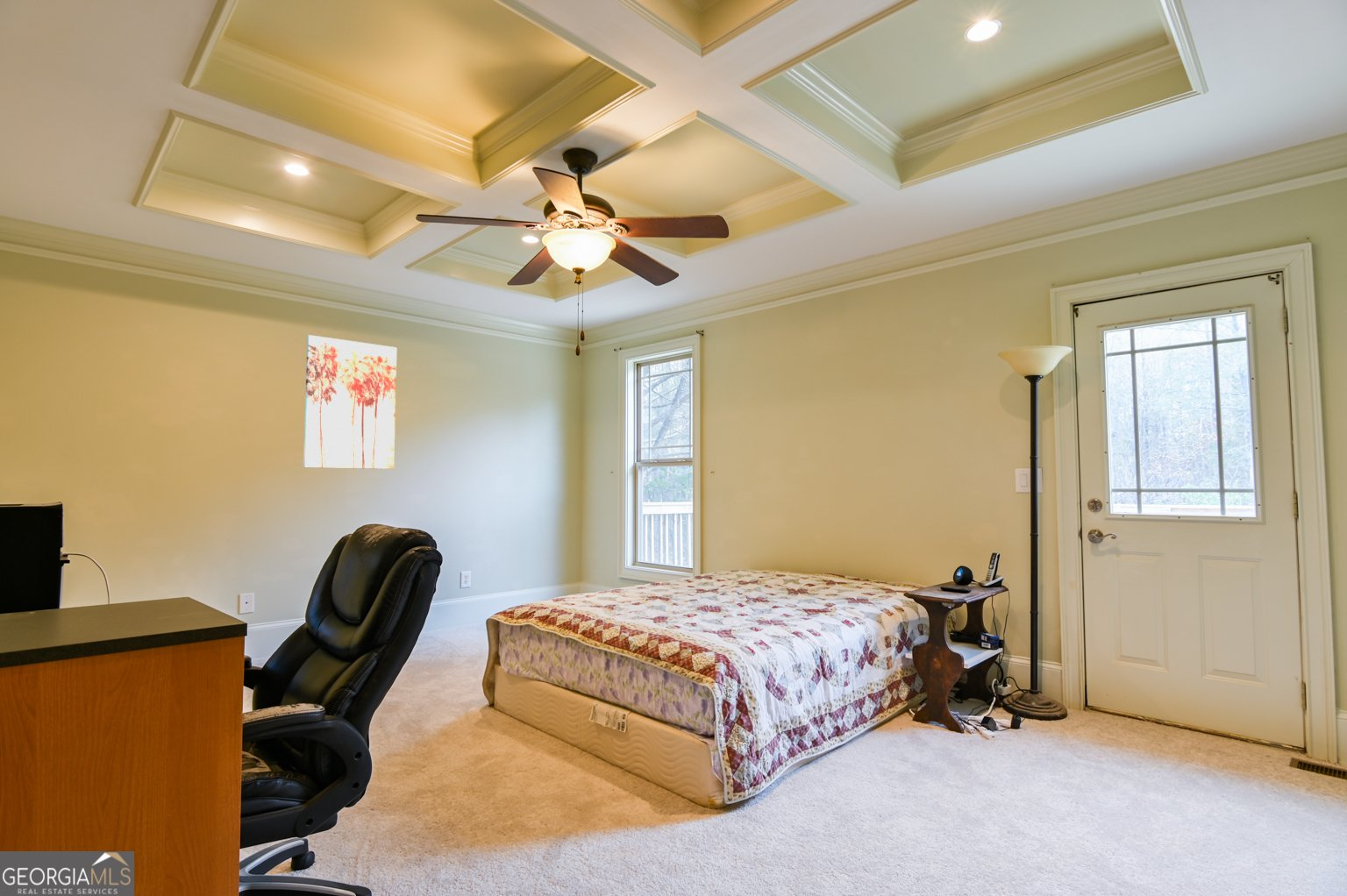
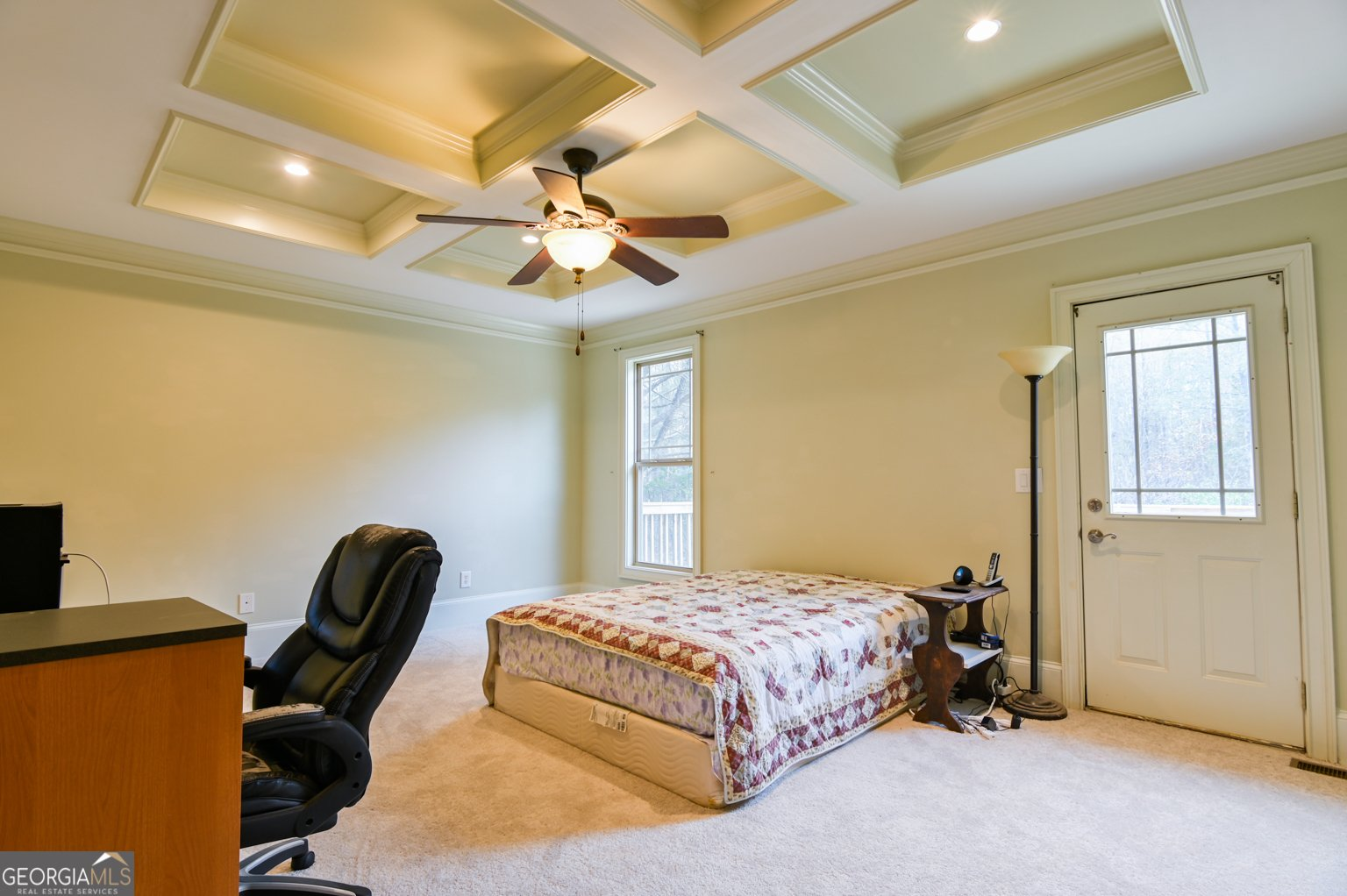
- wall art (352, 404)
